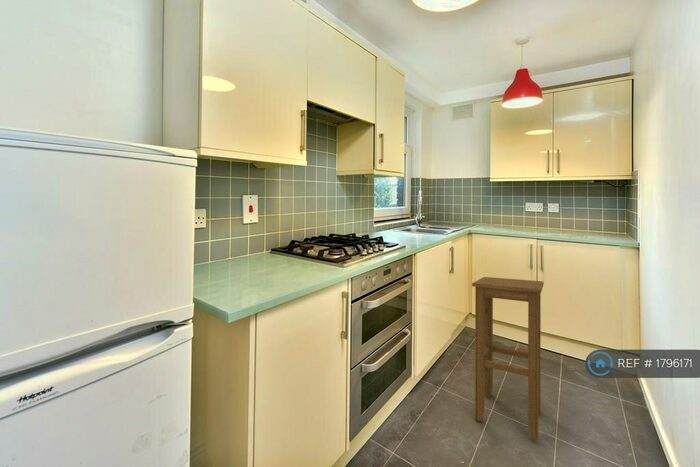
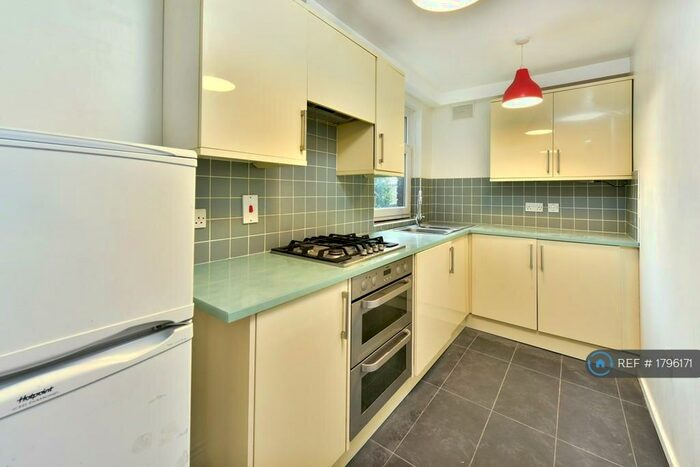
- stool (508, 349)
